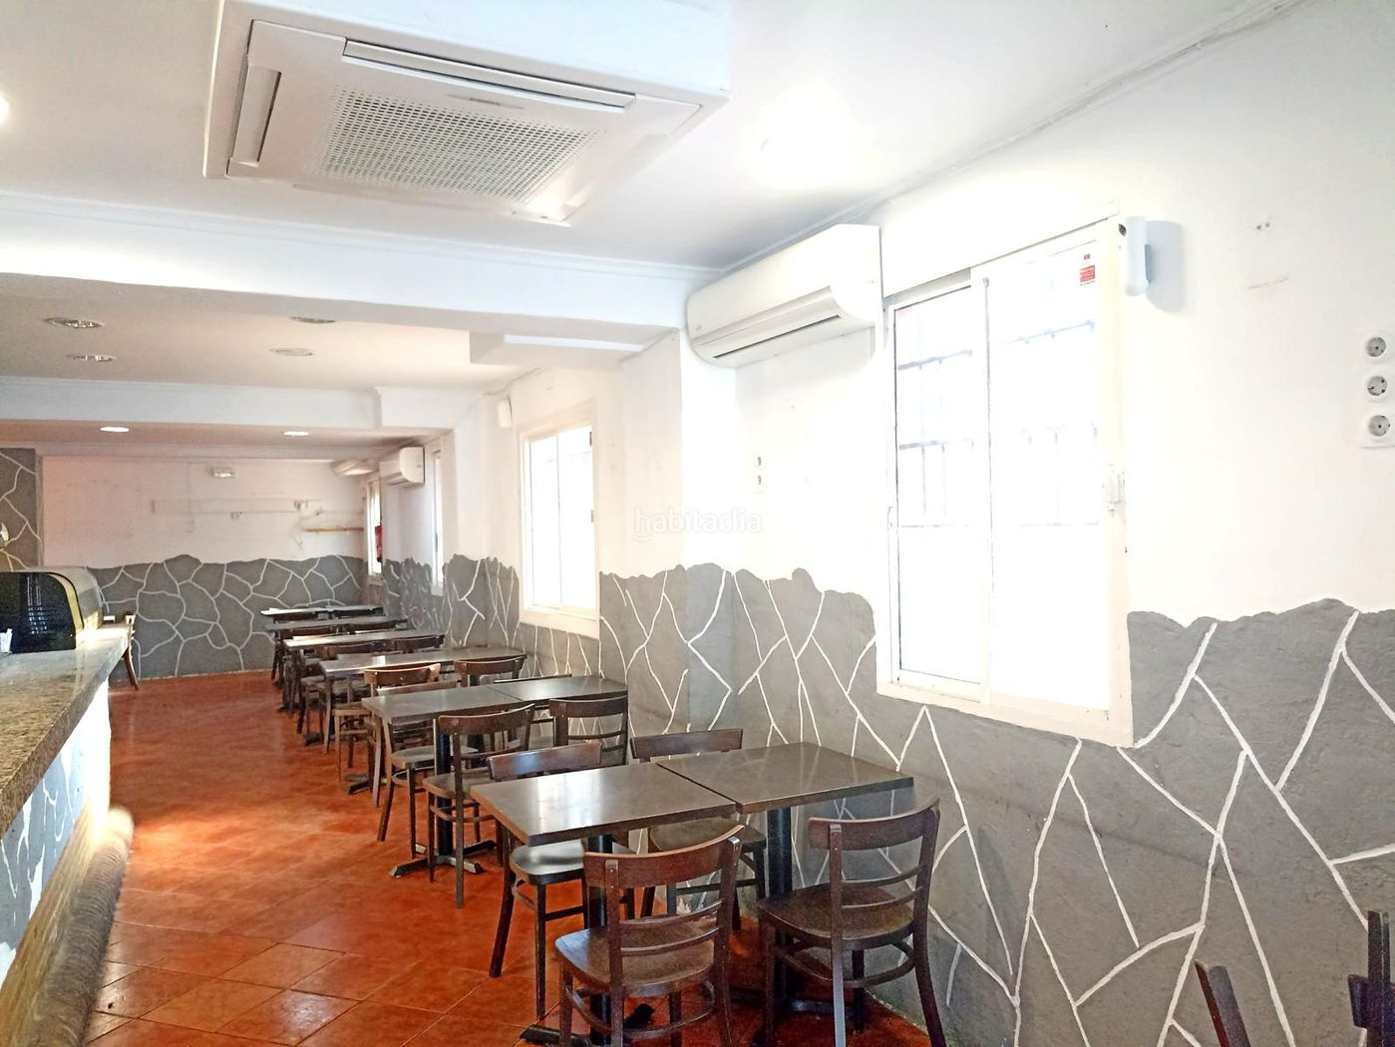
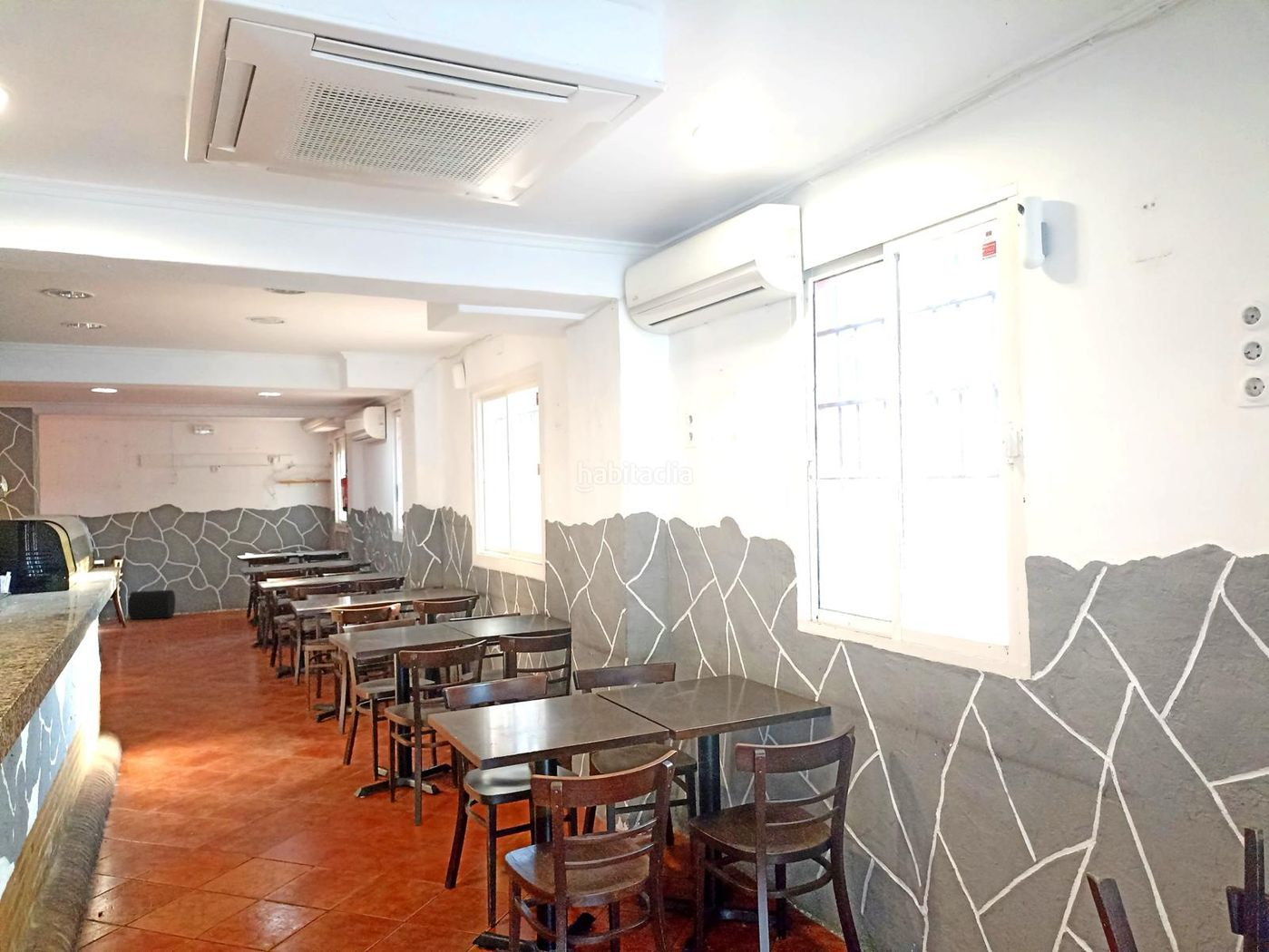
+ cylinder (151, 604)
